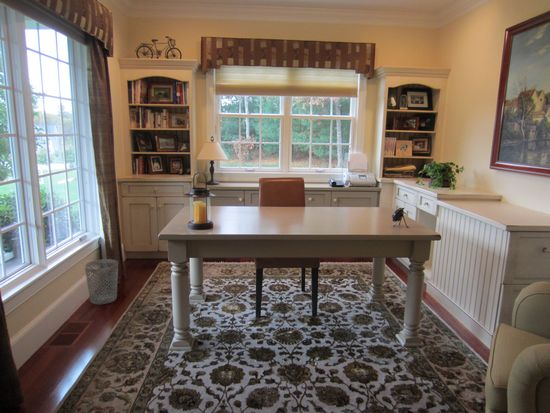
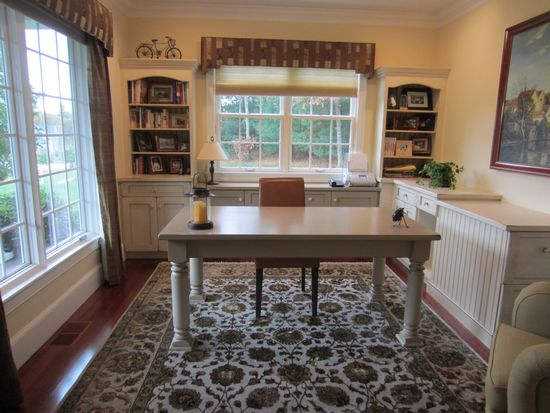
- wastebasket (102, 281)
